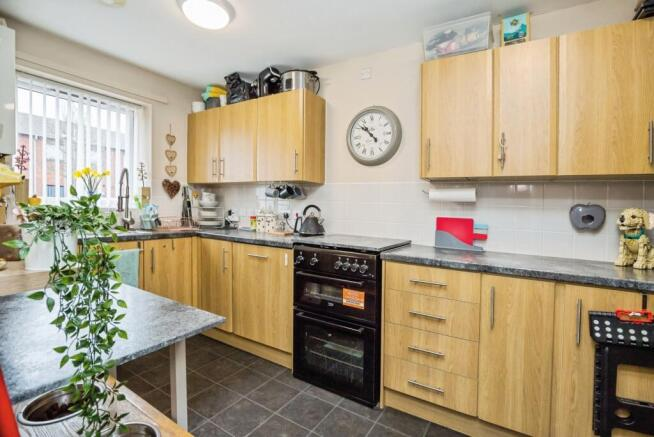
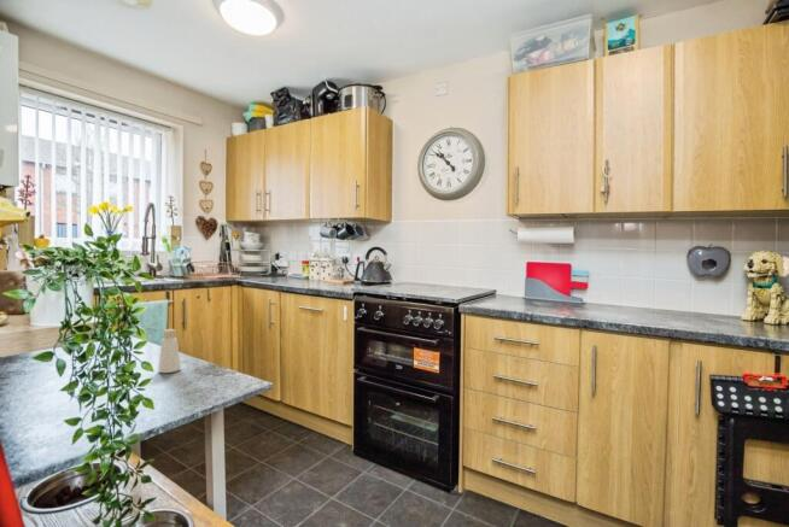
+ pepper shaker (169, 350)
